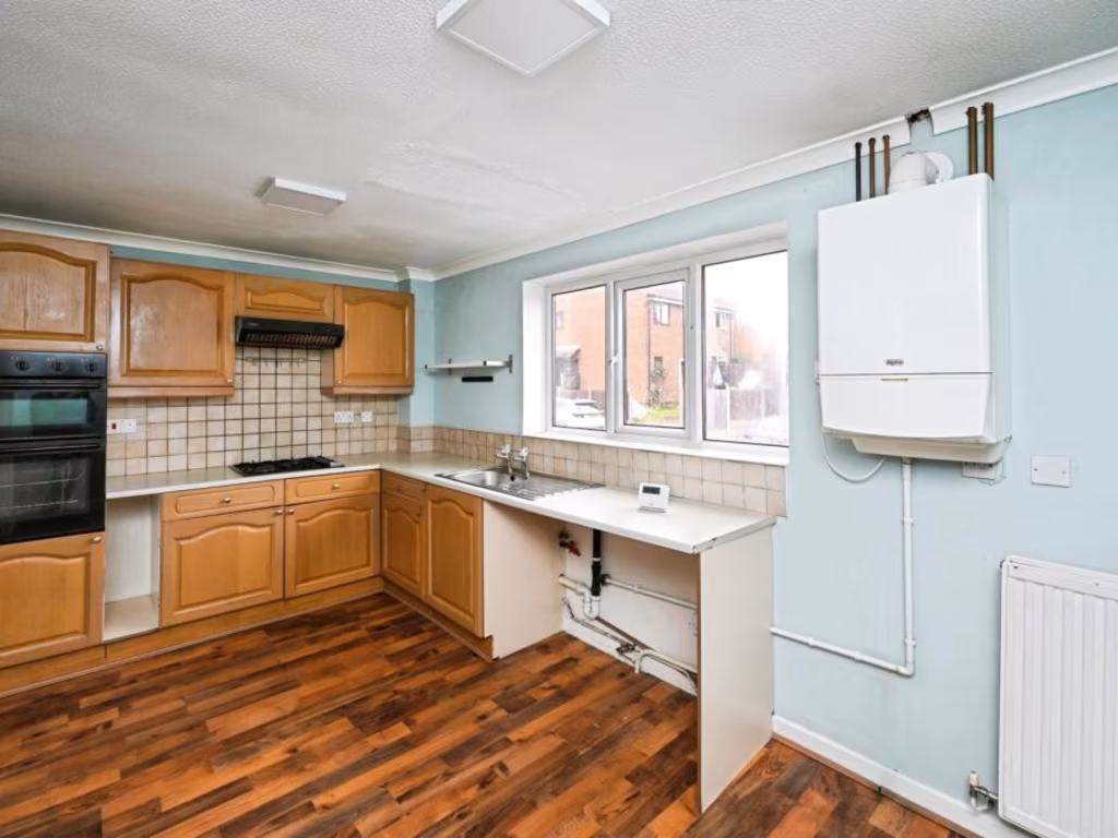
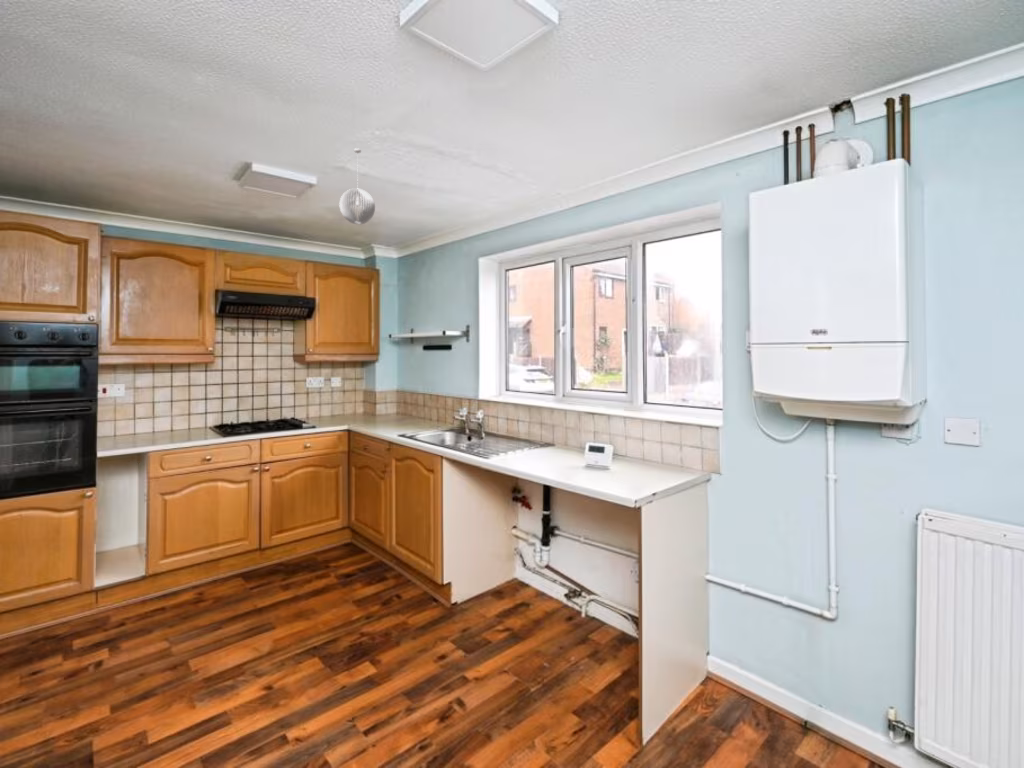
+ pendant light (357, 184)
